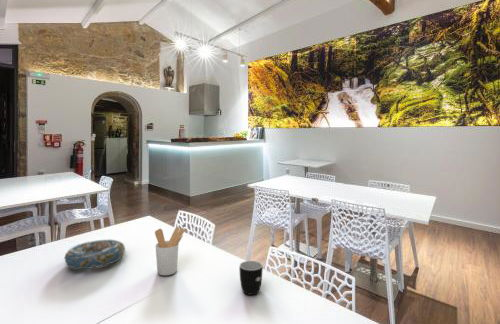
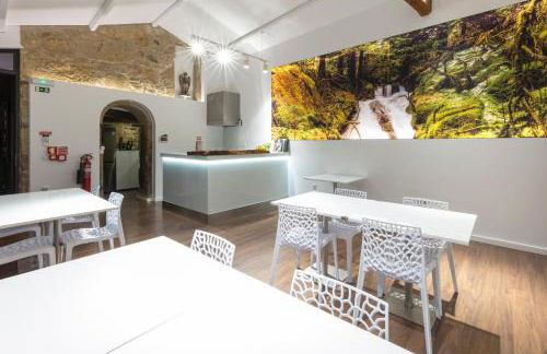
- mug (252, 276)
- decorative bowl (96, 253)
- utensil holder (171, 249)
